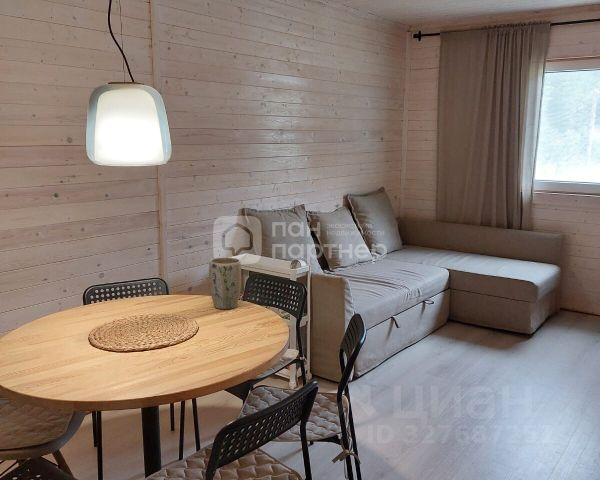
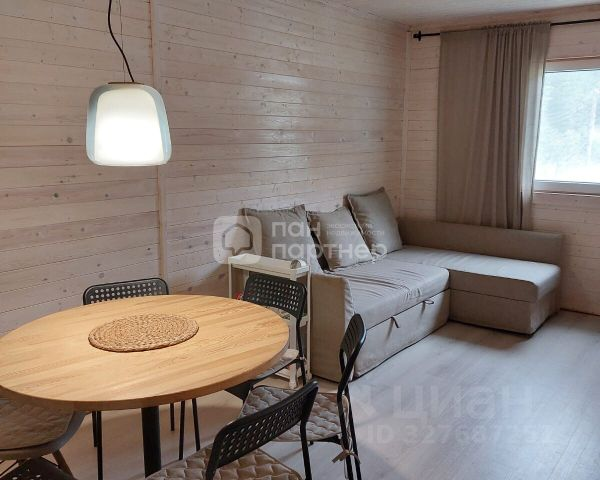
- plant pot (225, 283)
